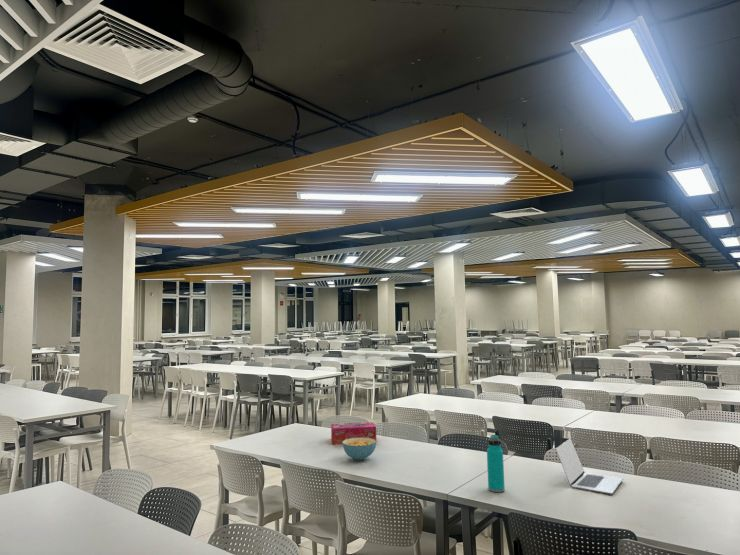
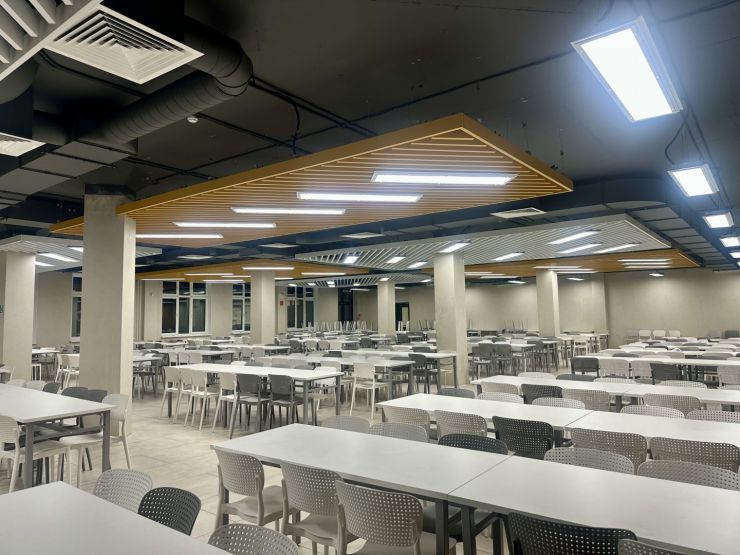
- cereal bowl (359, 450)
- laptop (582, 467)
- tissue box (353, 432)
- water bottle (495, 462)
